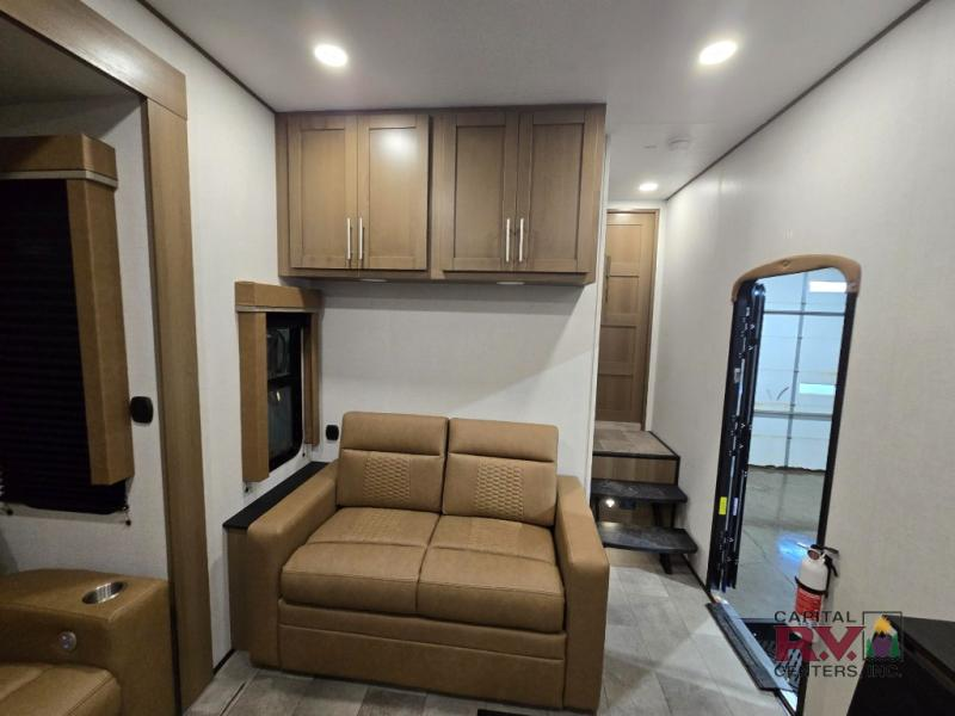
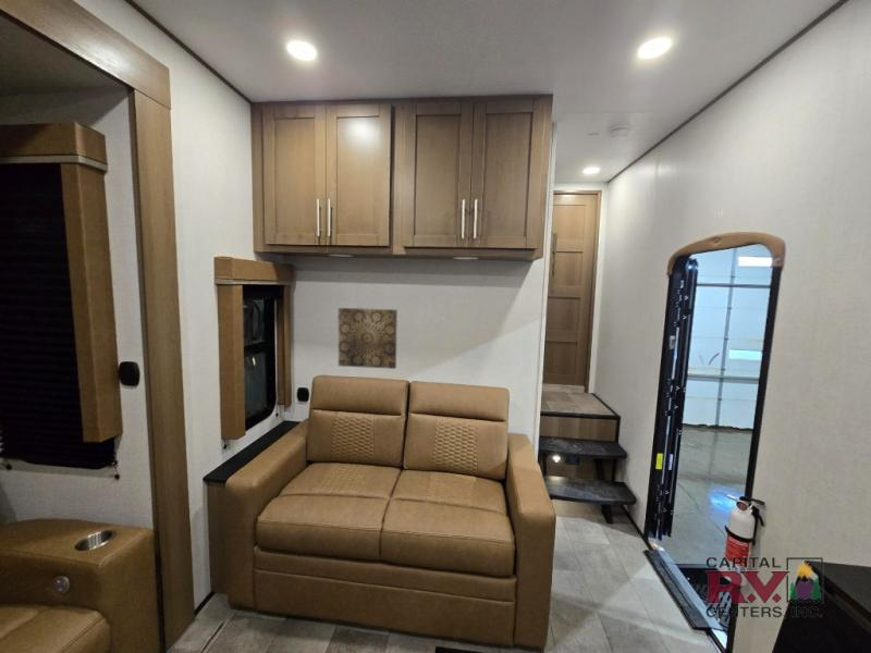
+ wall art (367, 337)
